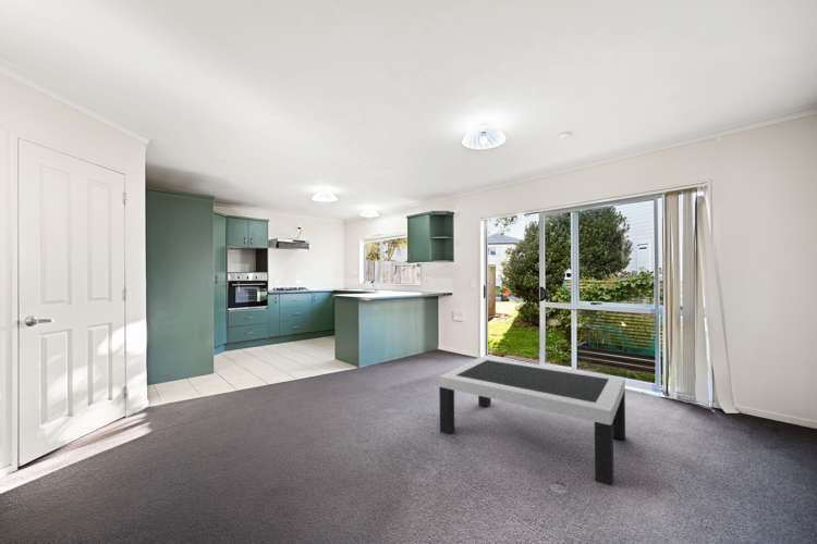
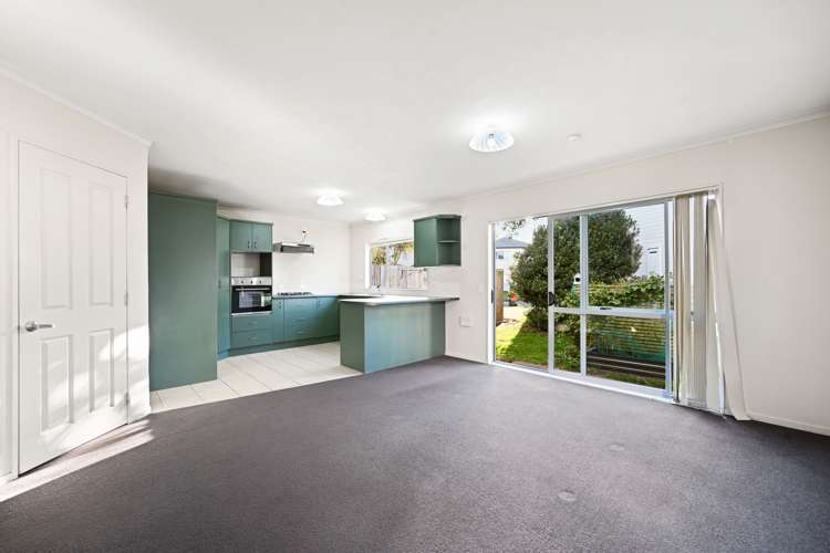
- coffee table (531, 405)
